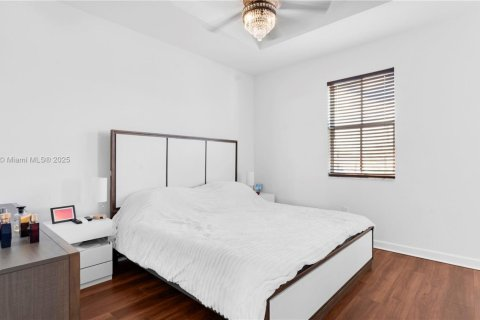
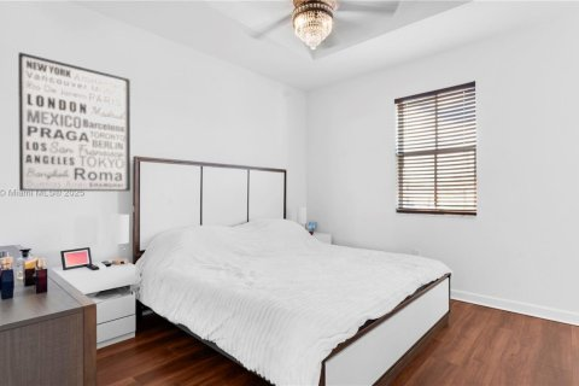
+ wall art (80, 129)
